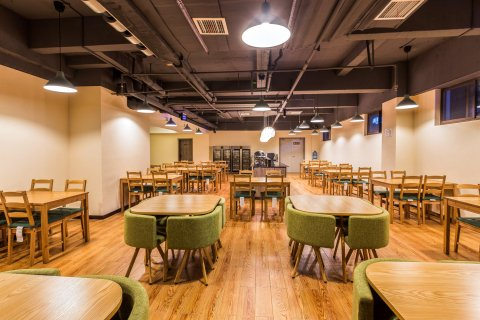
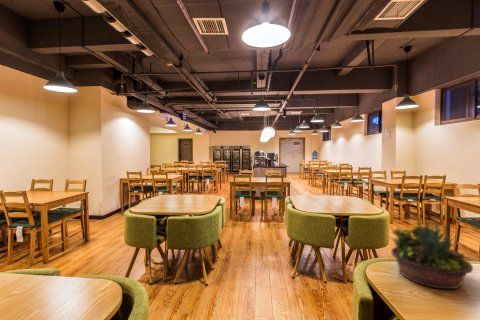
+ succulent planter (429, 247)
